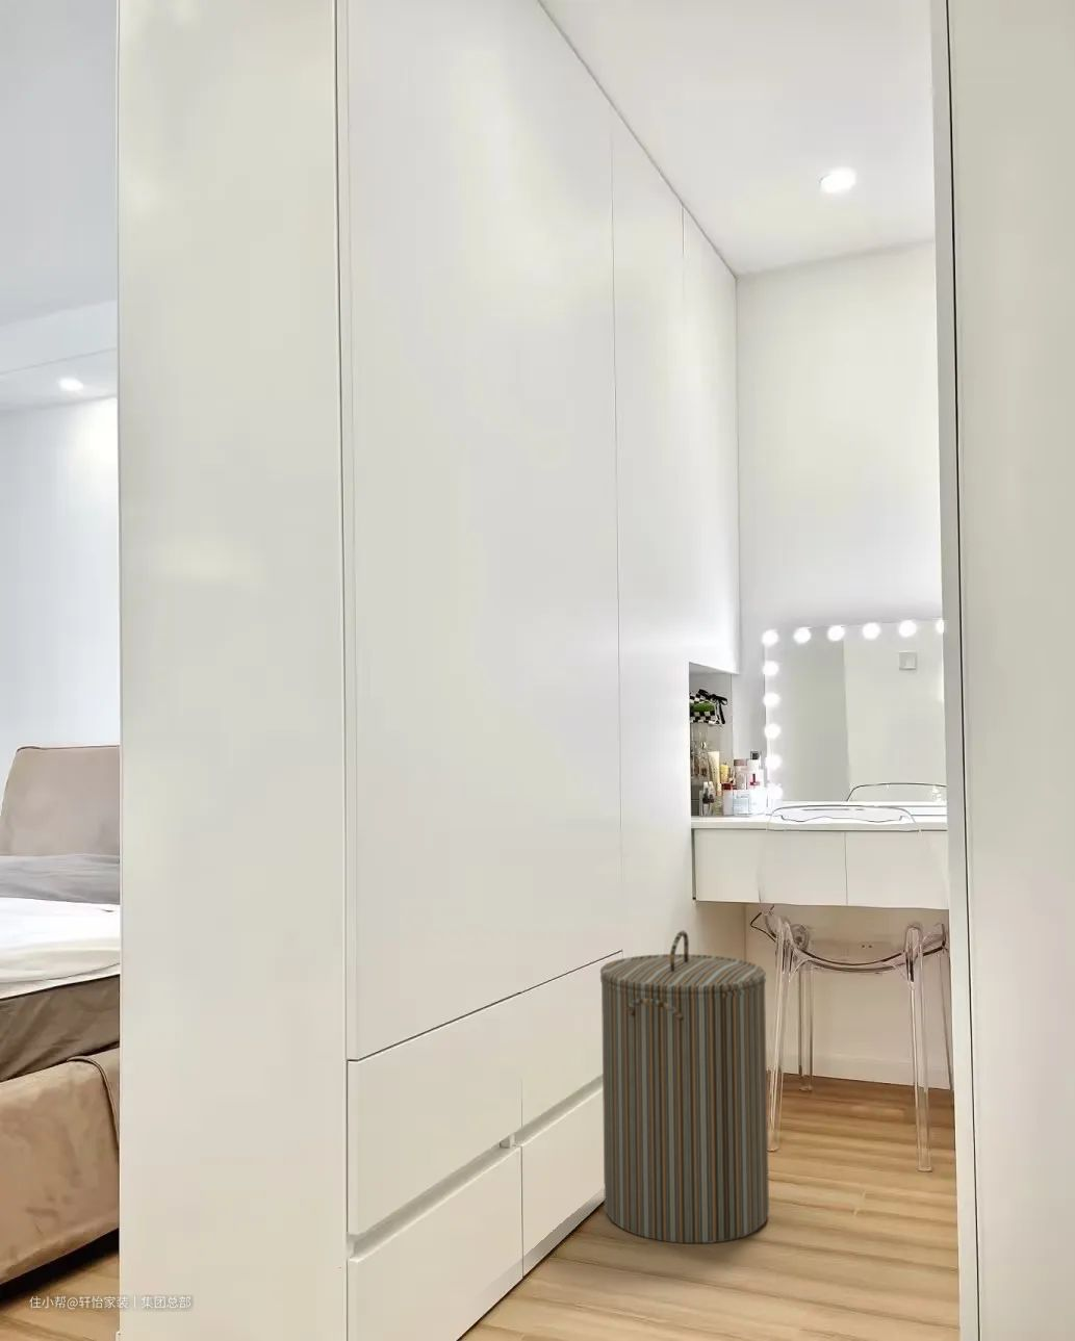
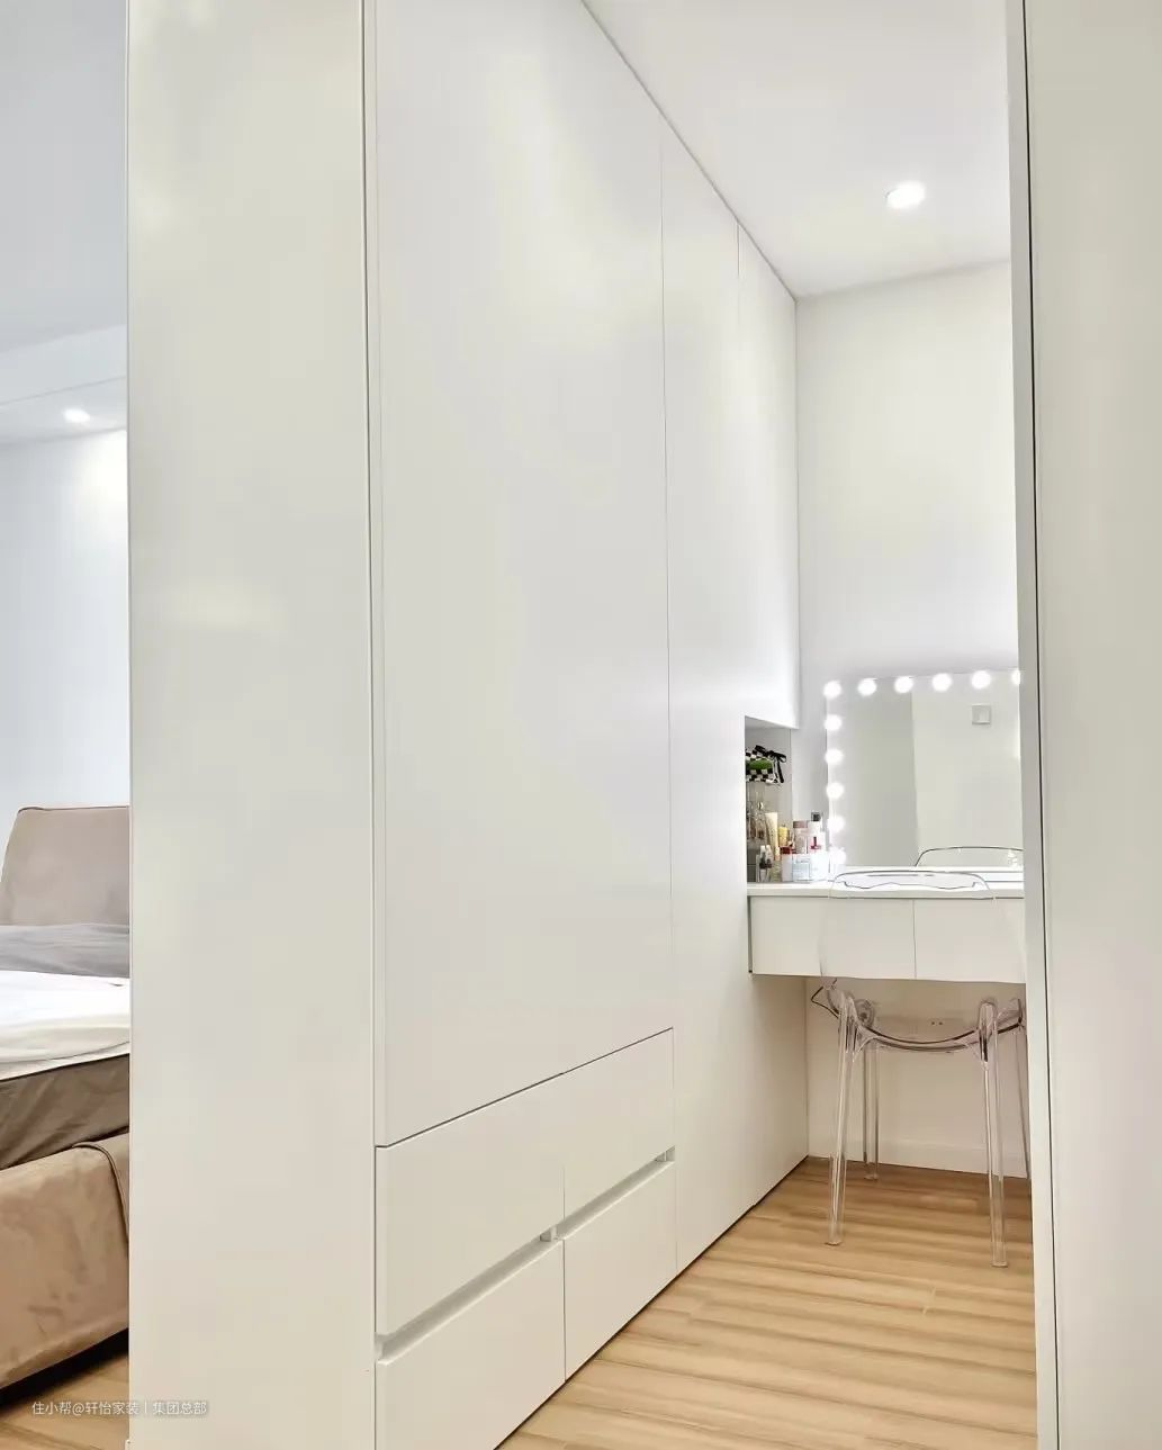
- laundry hamper (683, 1069)
